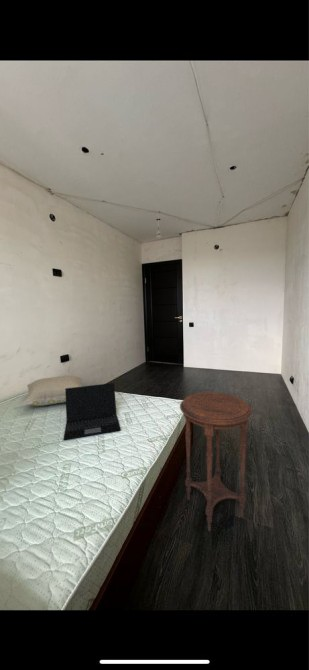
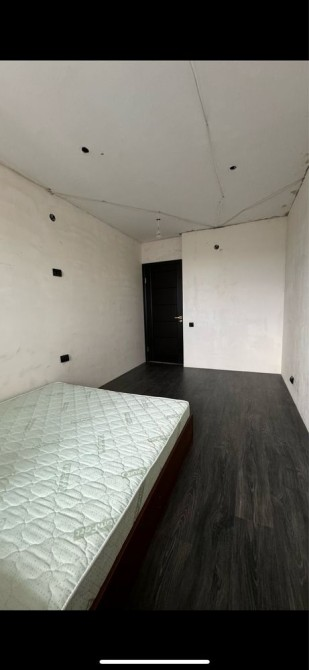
- laptop (91, 408)
- side table (212, 455)
- pillow (55, 389)
